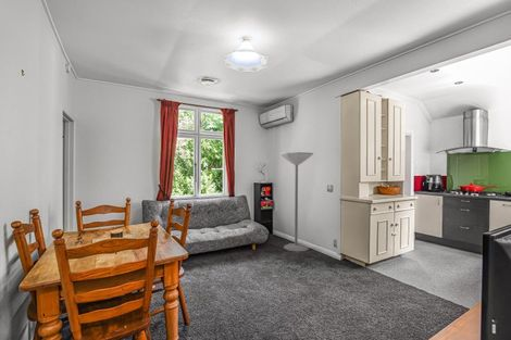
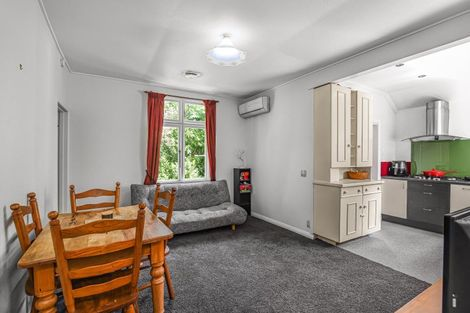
- floor lamp (296, 200)
